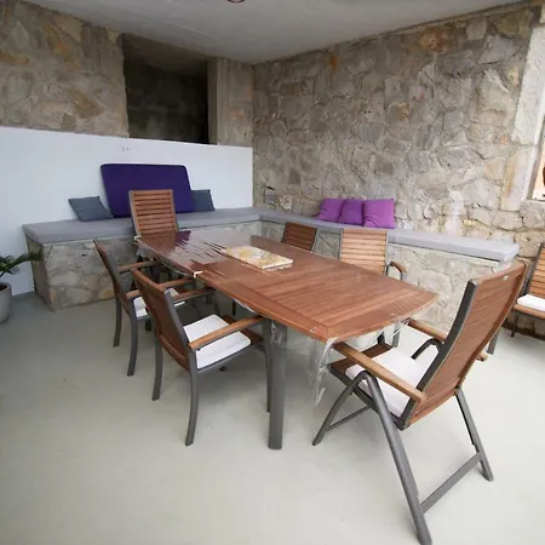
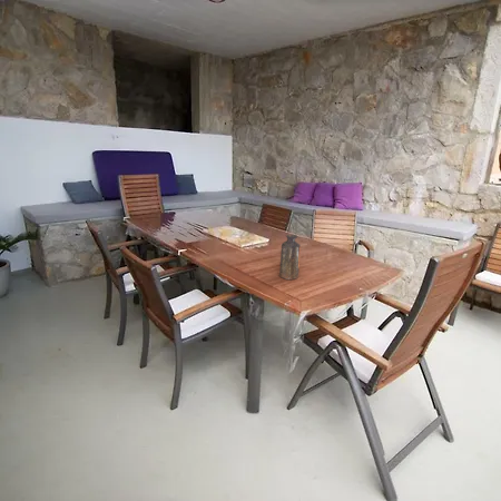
+ bottle (289, 256)
